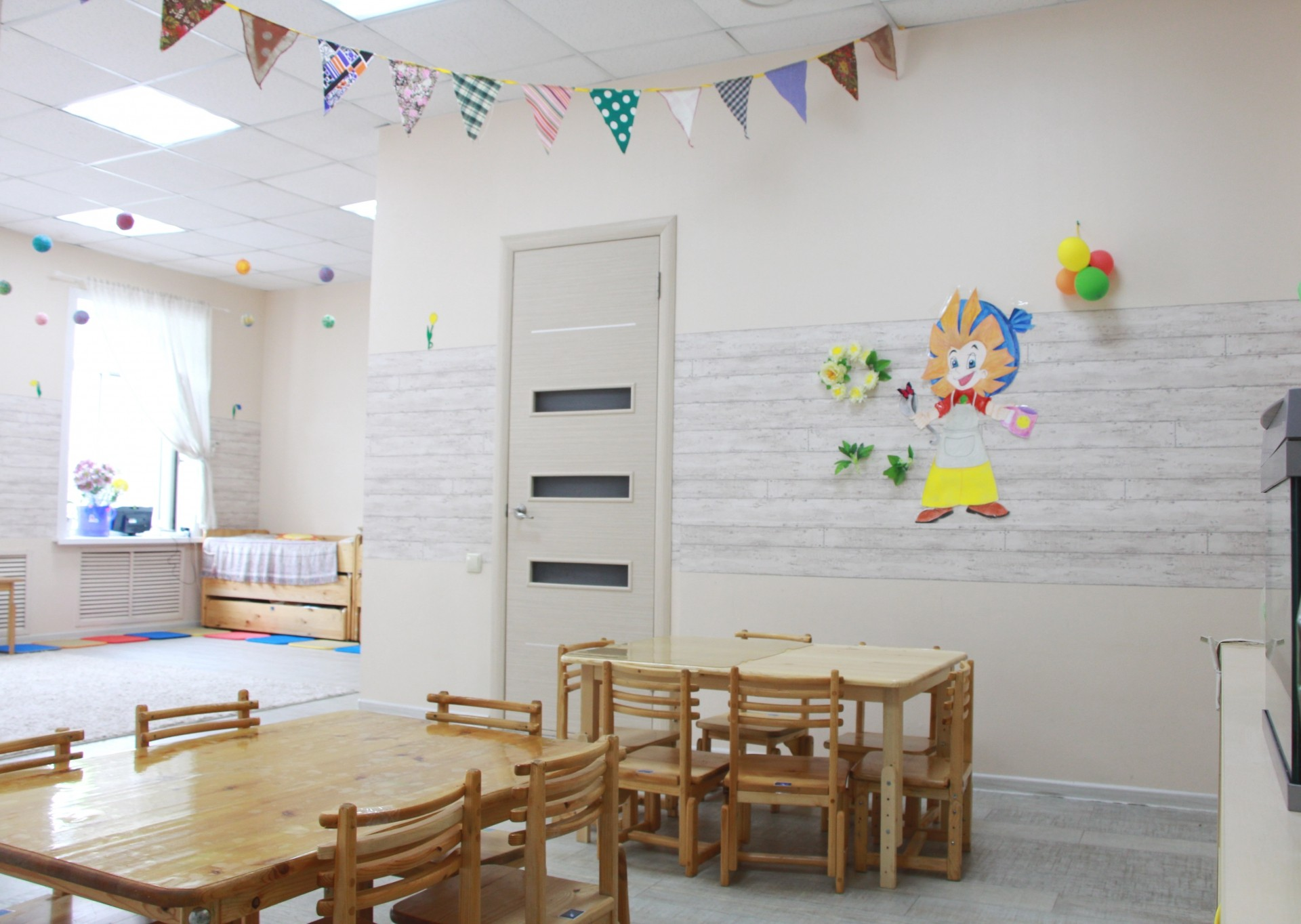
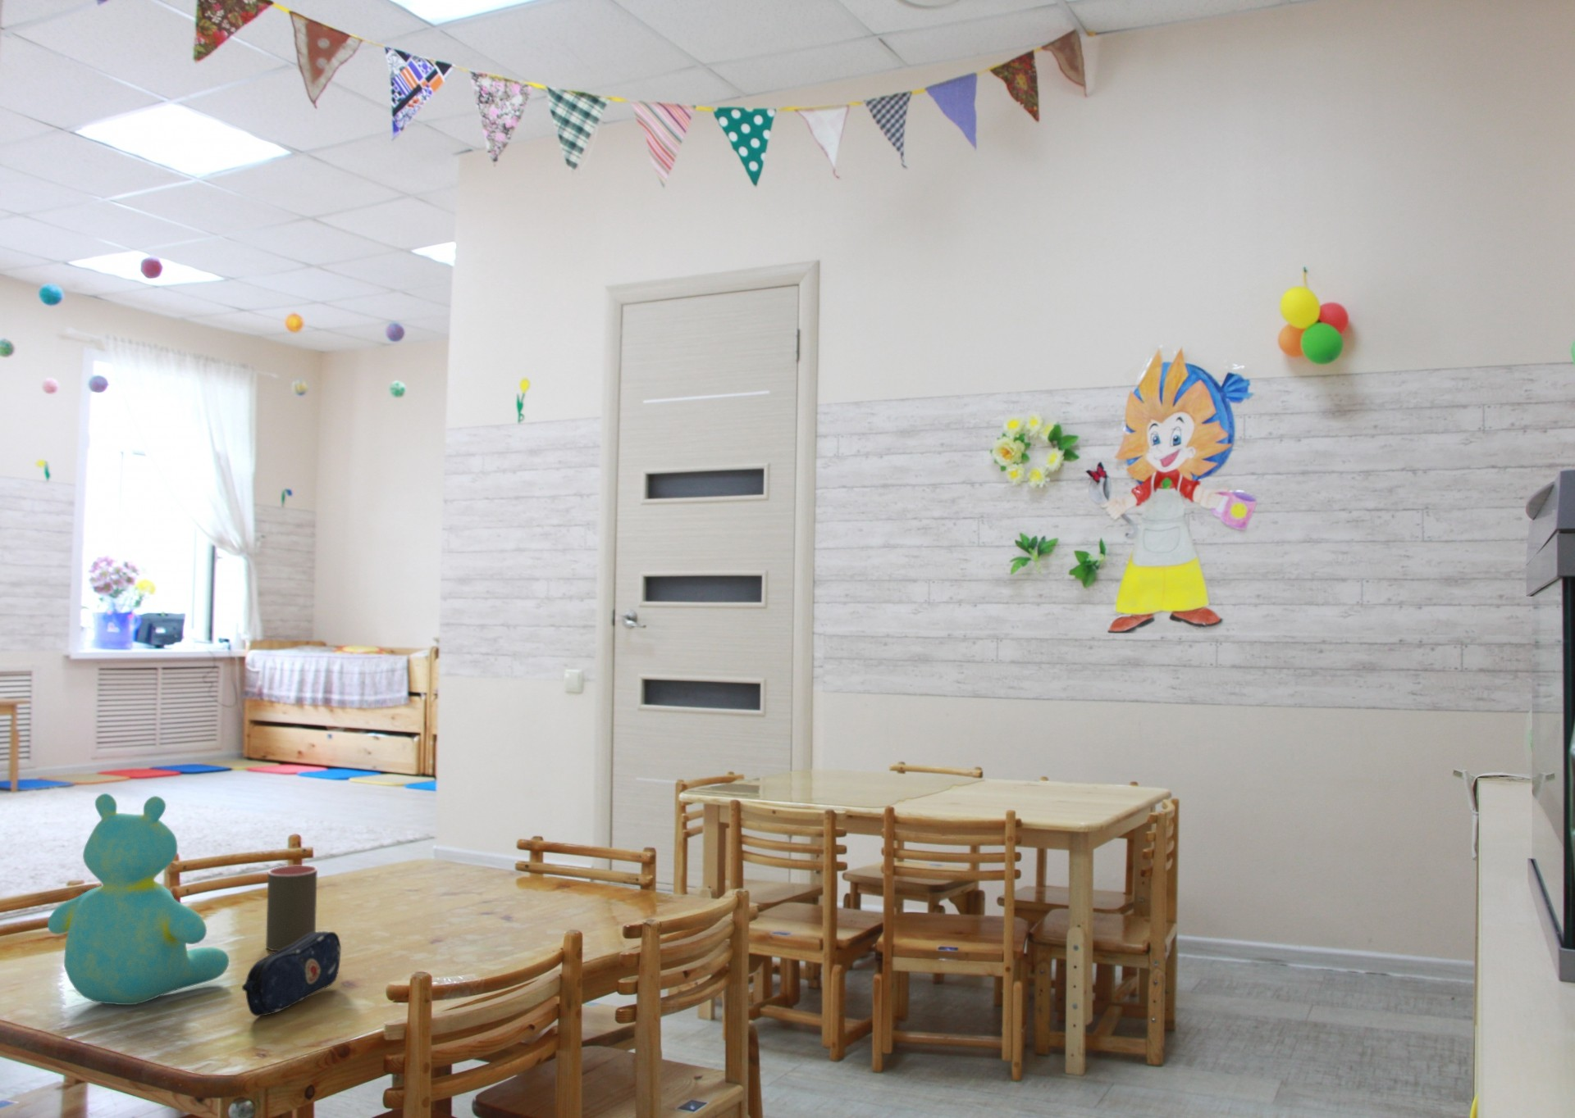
+ teddy bear (149, 891)
+ cup (292, 907)
+ pencil case (297, 972)
